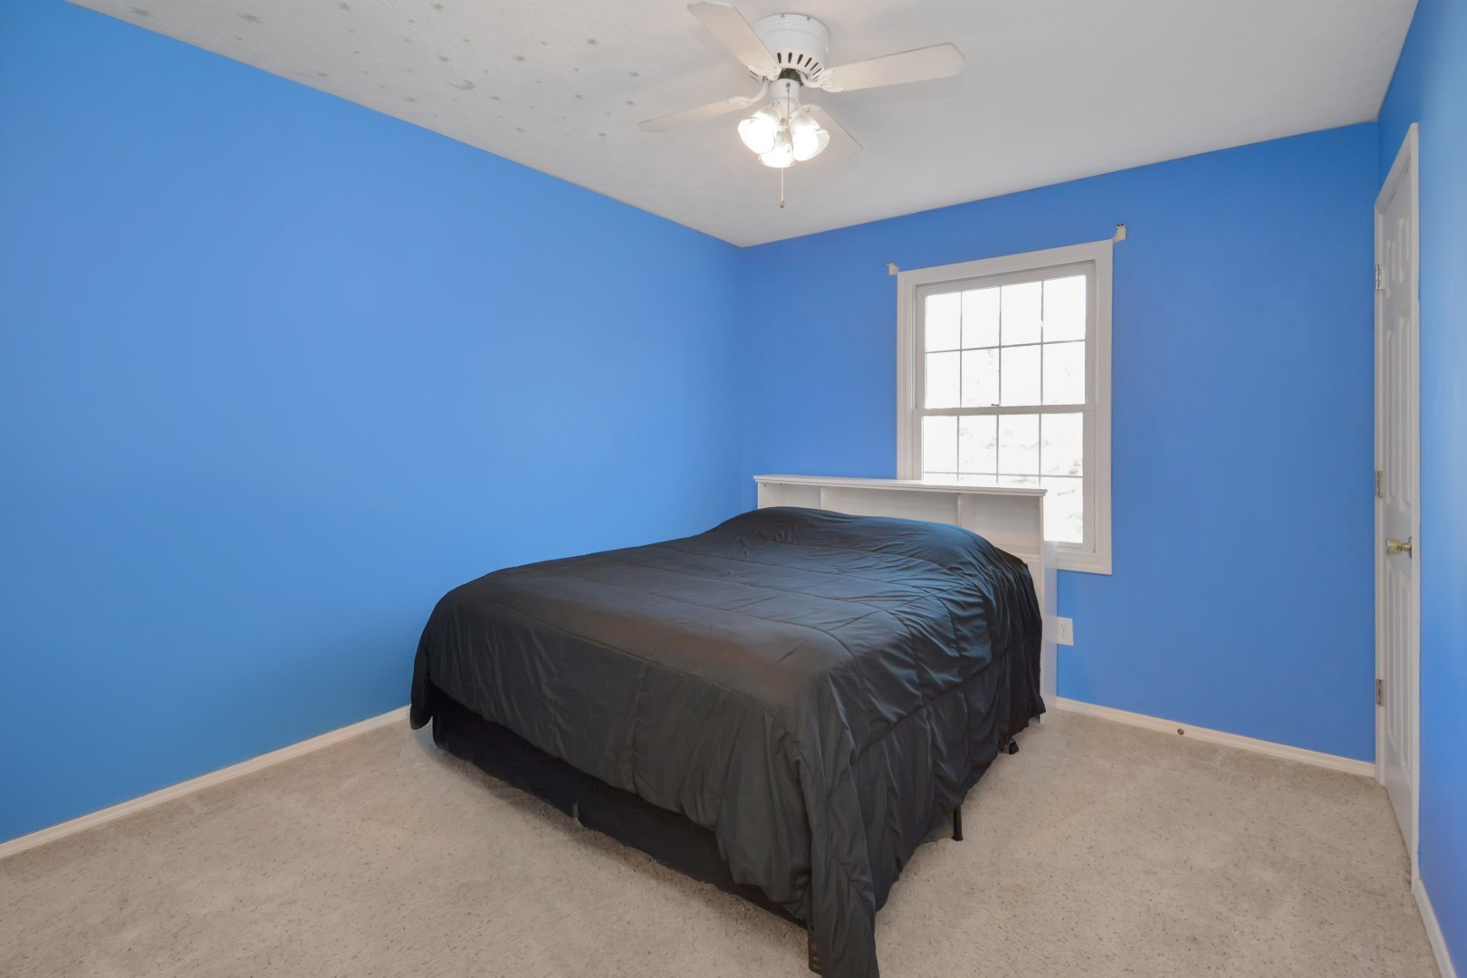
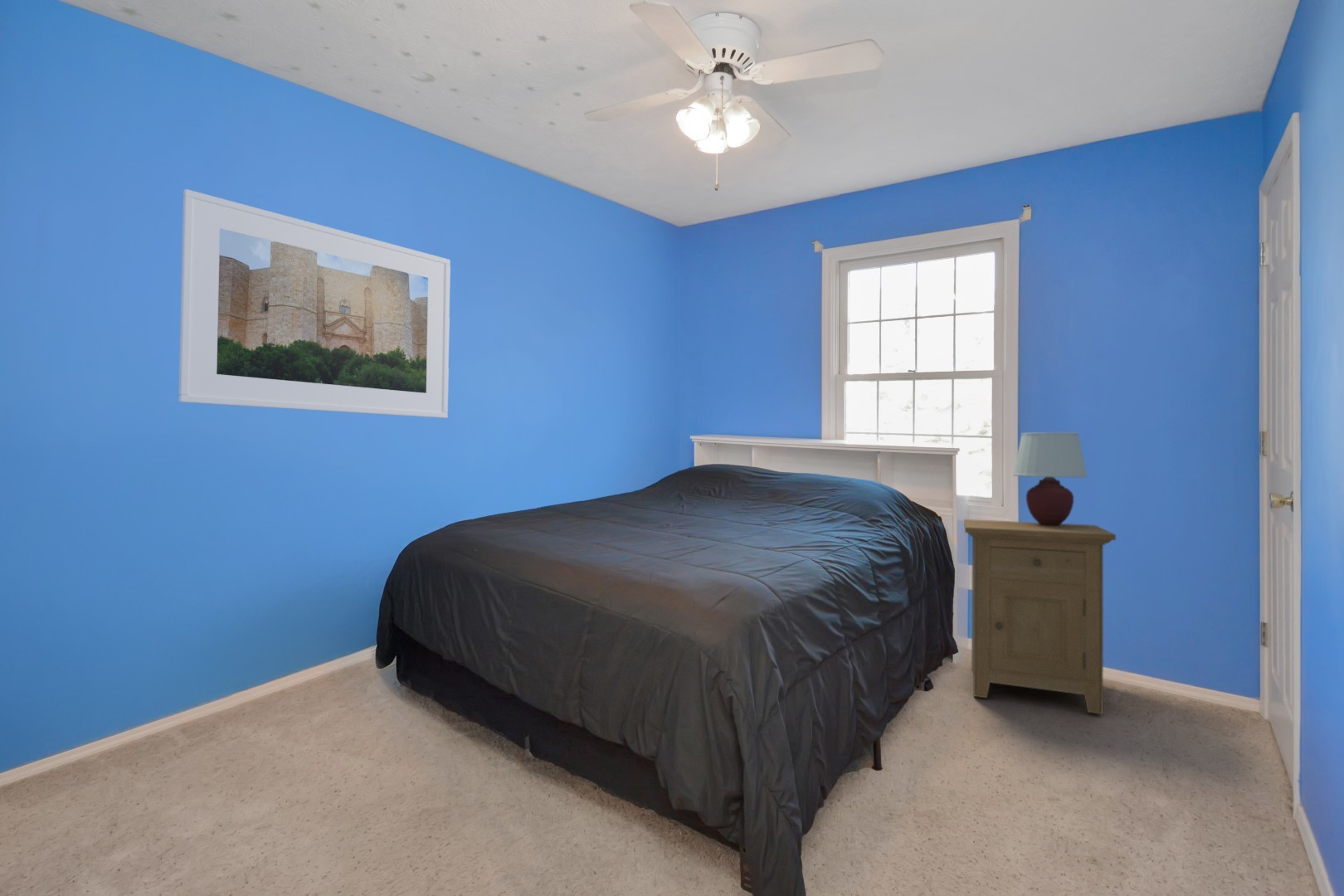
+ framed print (334, 320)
+ table lamp (1049, 479)
+ nightstand (1031, 608)
